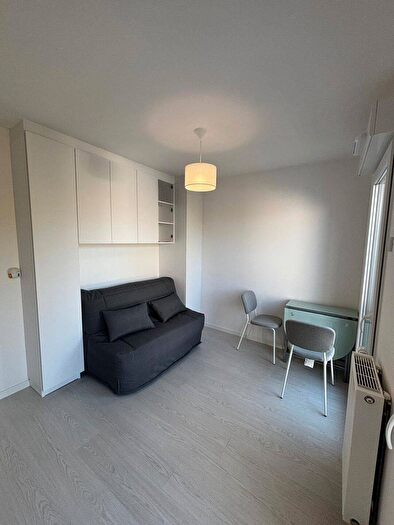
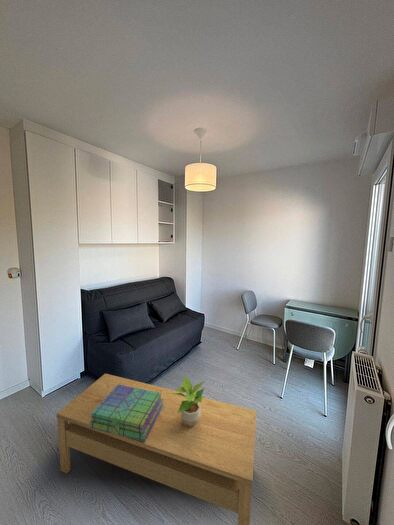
+ stack of books (128, 409)
+ potted plant (187, 401)
+ coffee table (158, 441)
